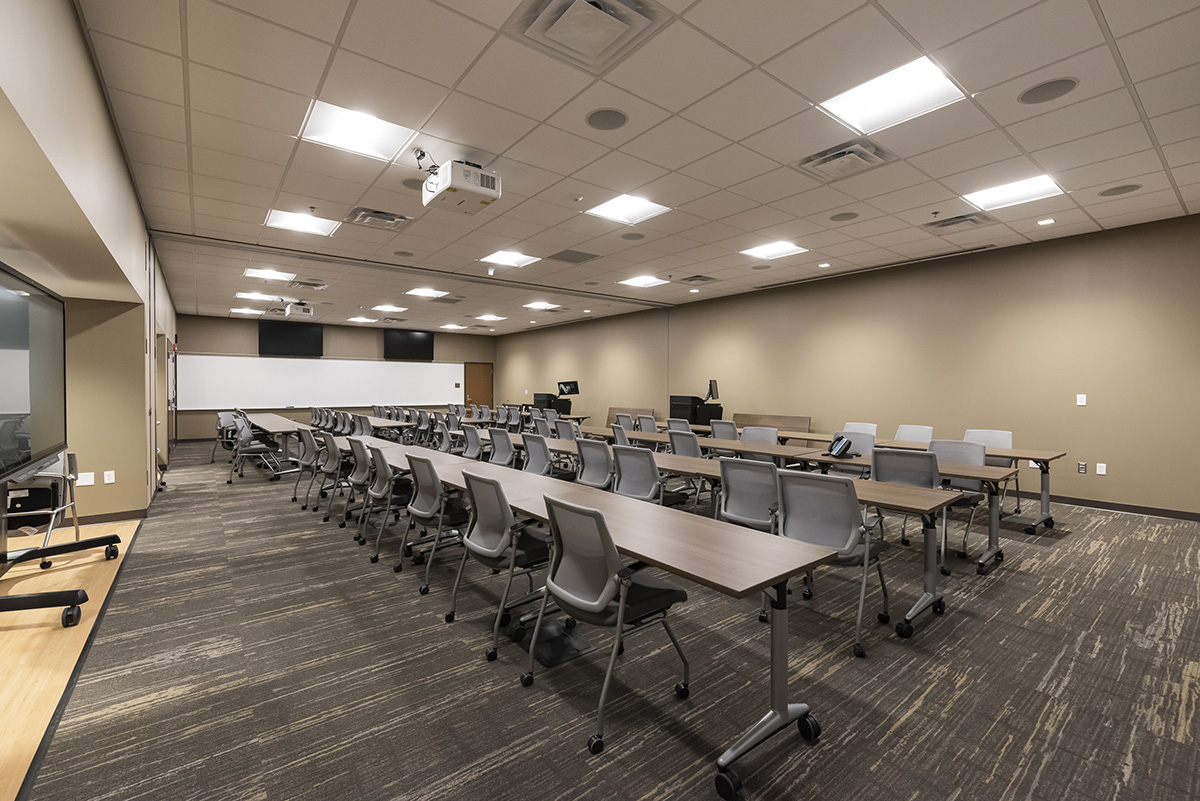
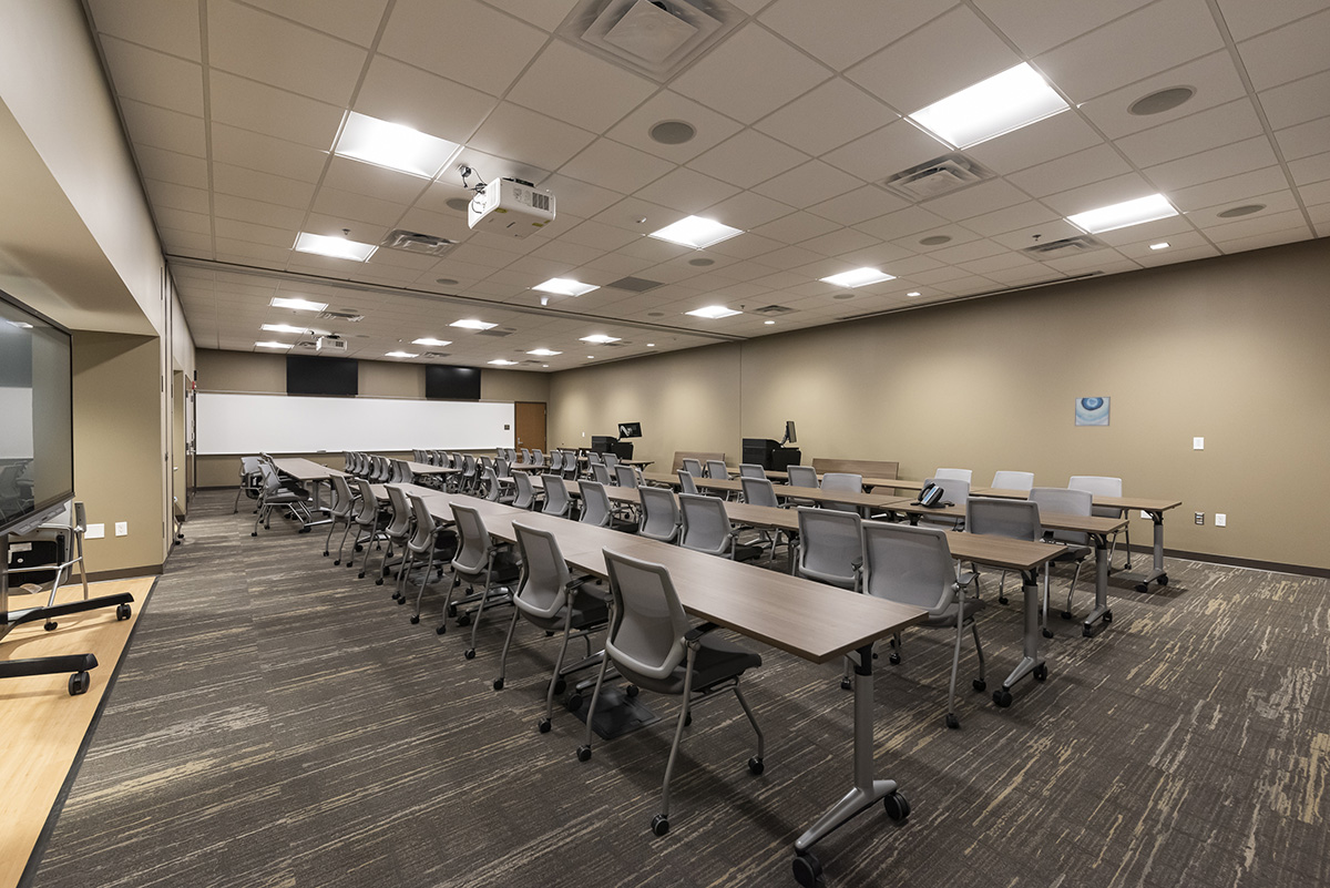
+ wall art (1092, 411)
